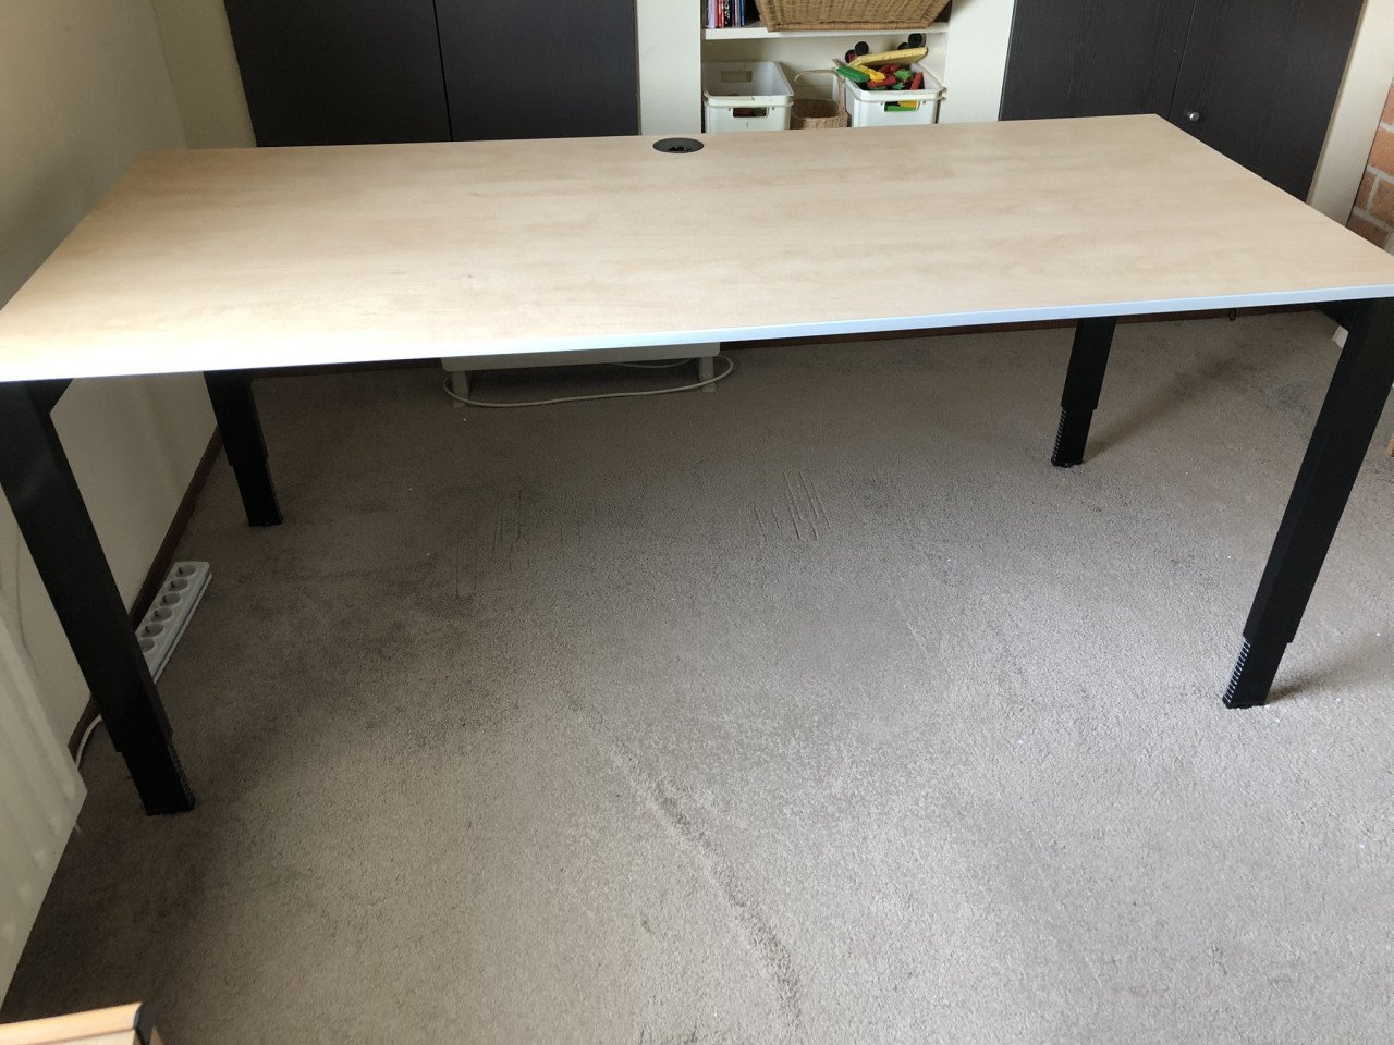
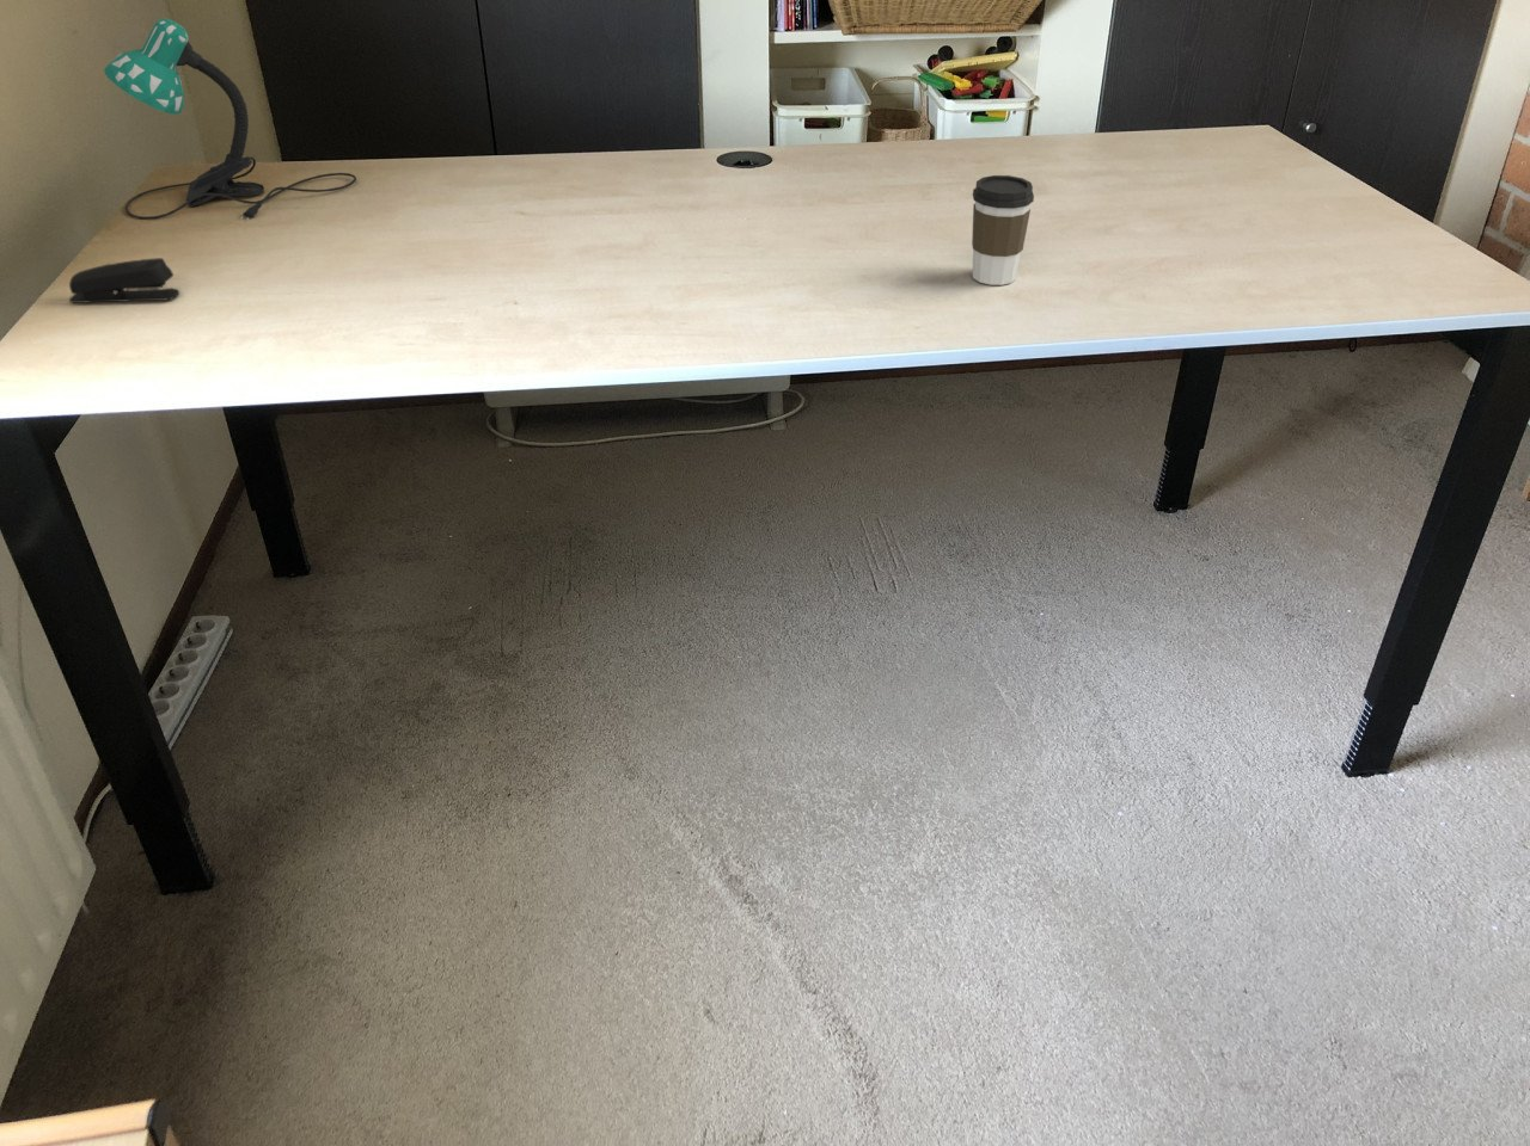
+ desk lamp (231, 106)
+ coffee cup (998, 230)
+ stapler (118, 279)
